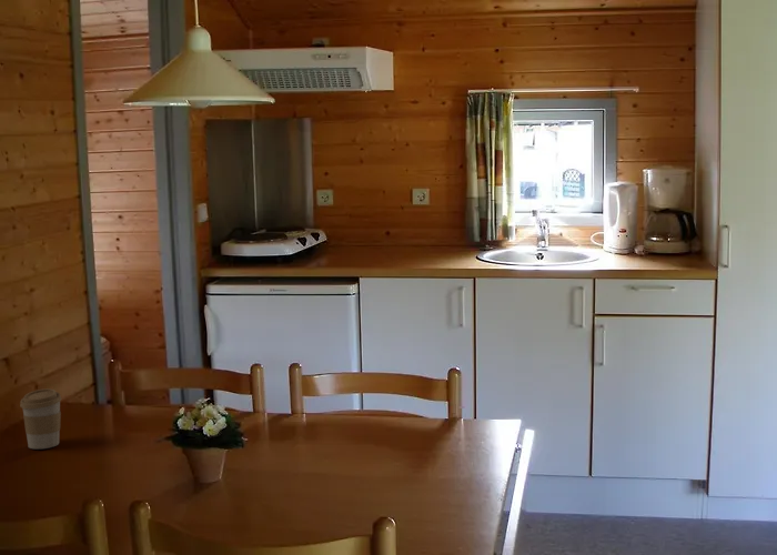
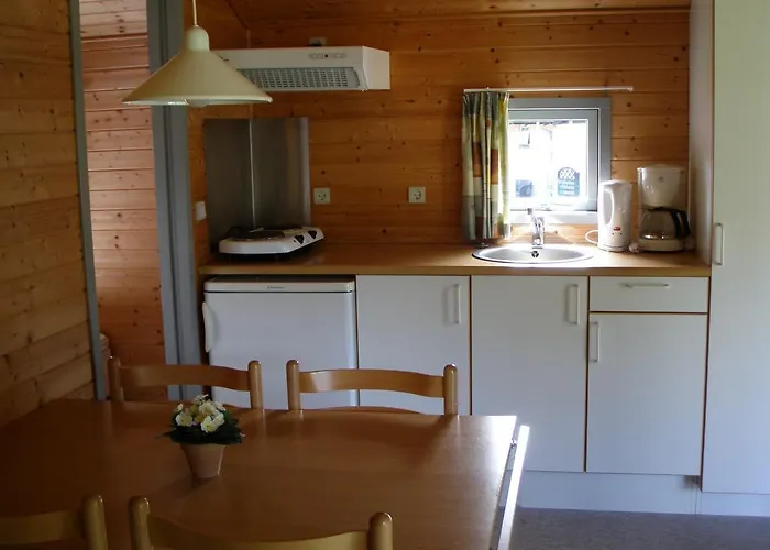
- coffee cup (41, 418)
